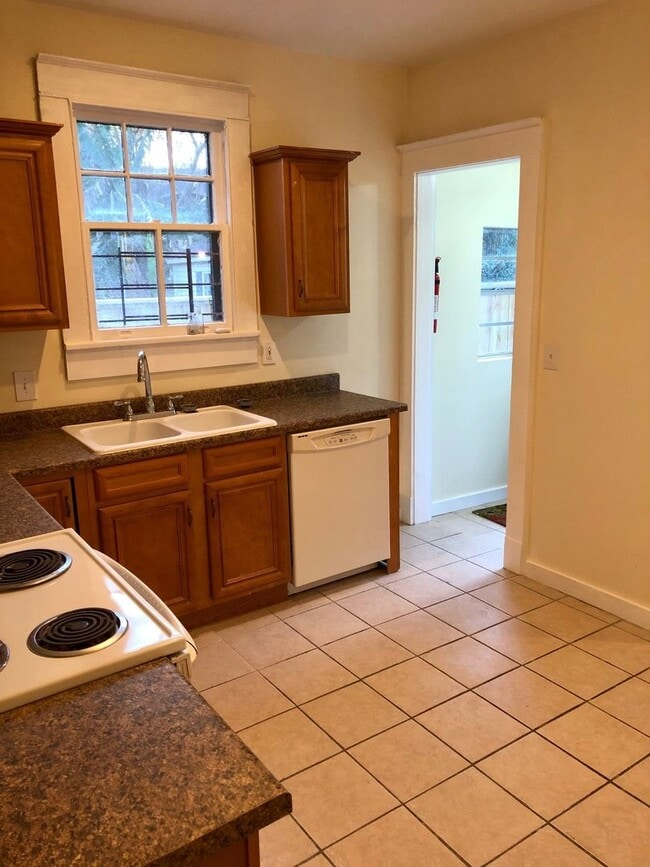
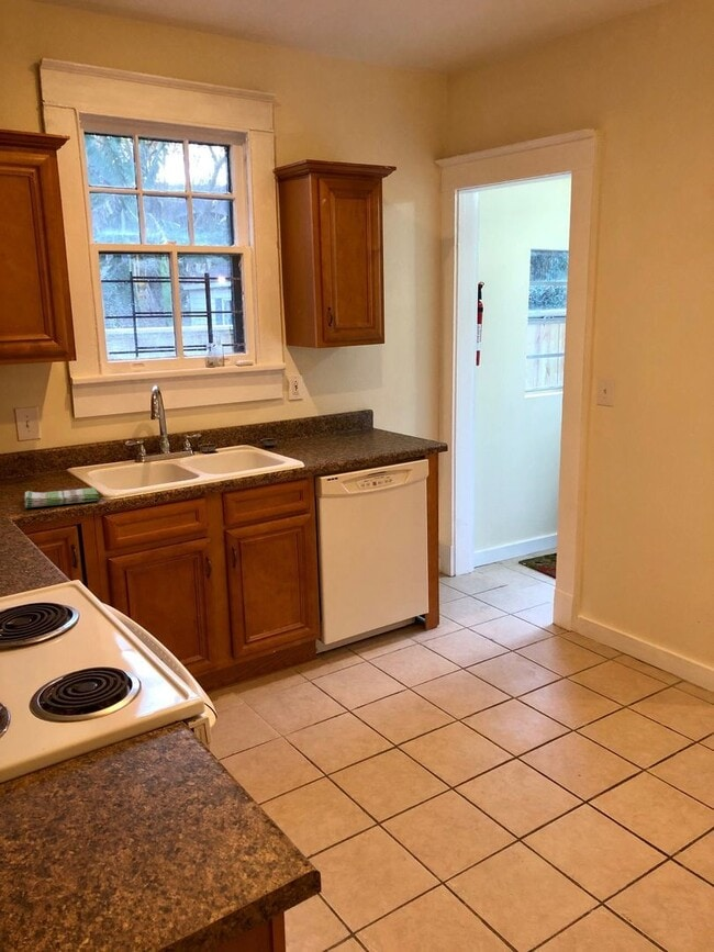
+ dish towel (60, 494)
